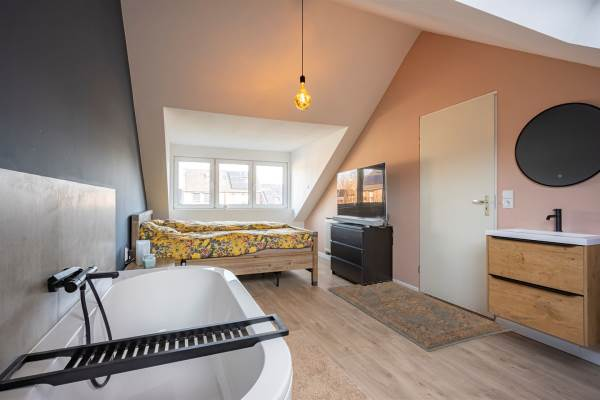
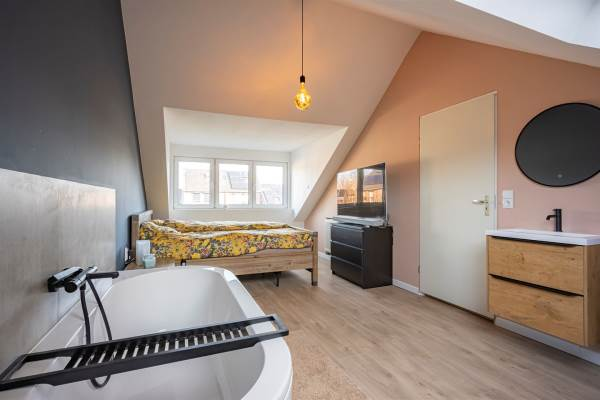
- rug (402, 304)
